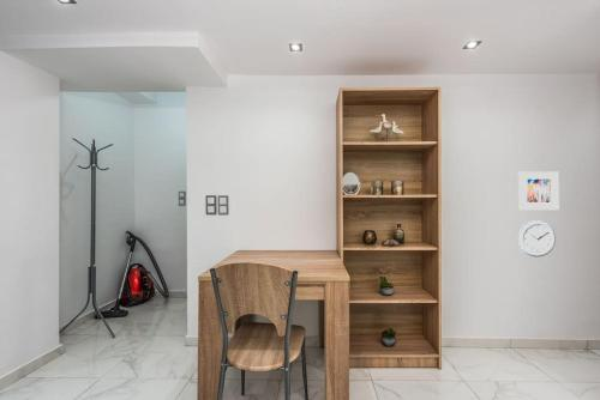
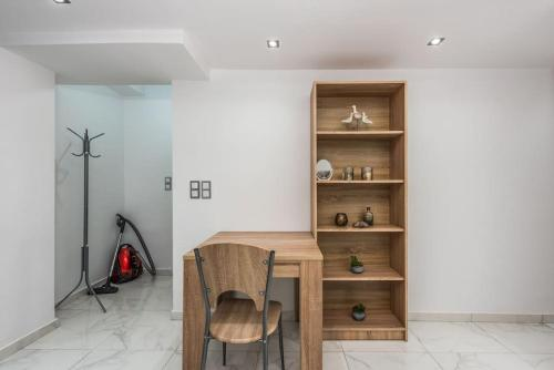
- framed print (538, 190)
- wall clock (536, 238)
